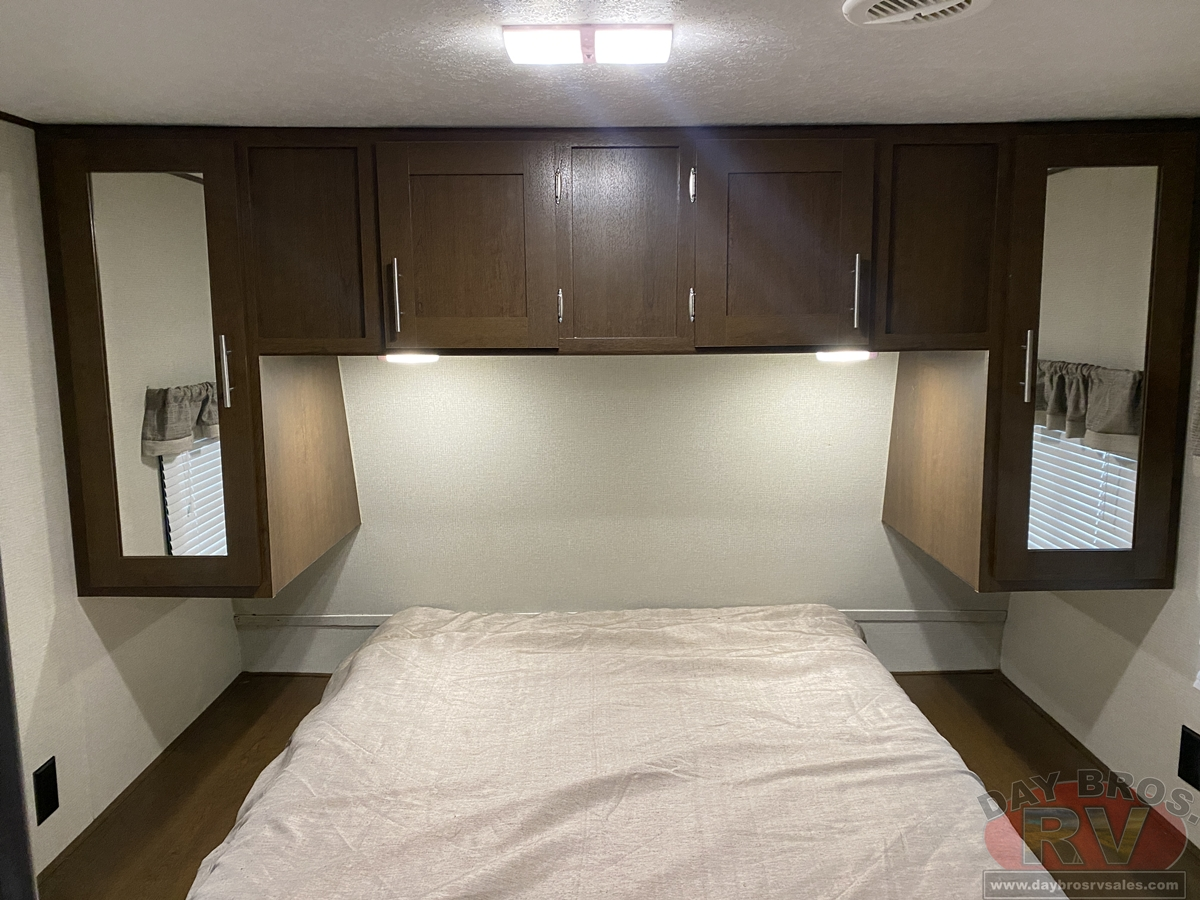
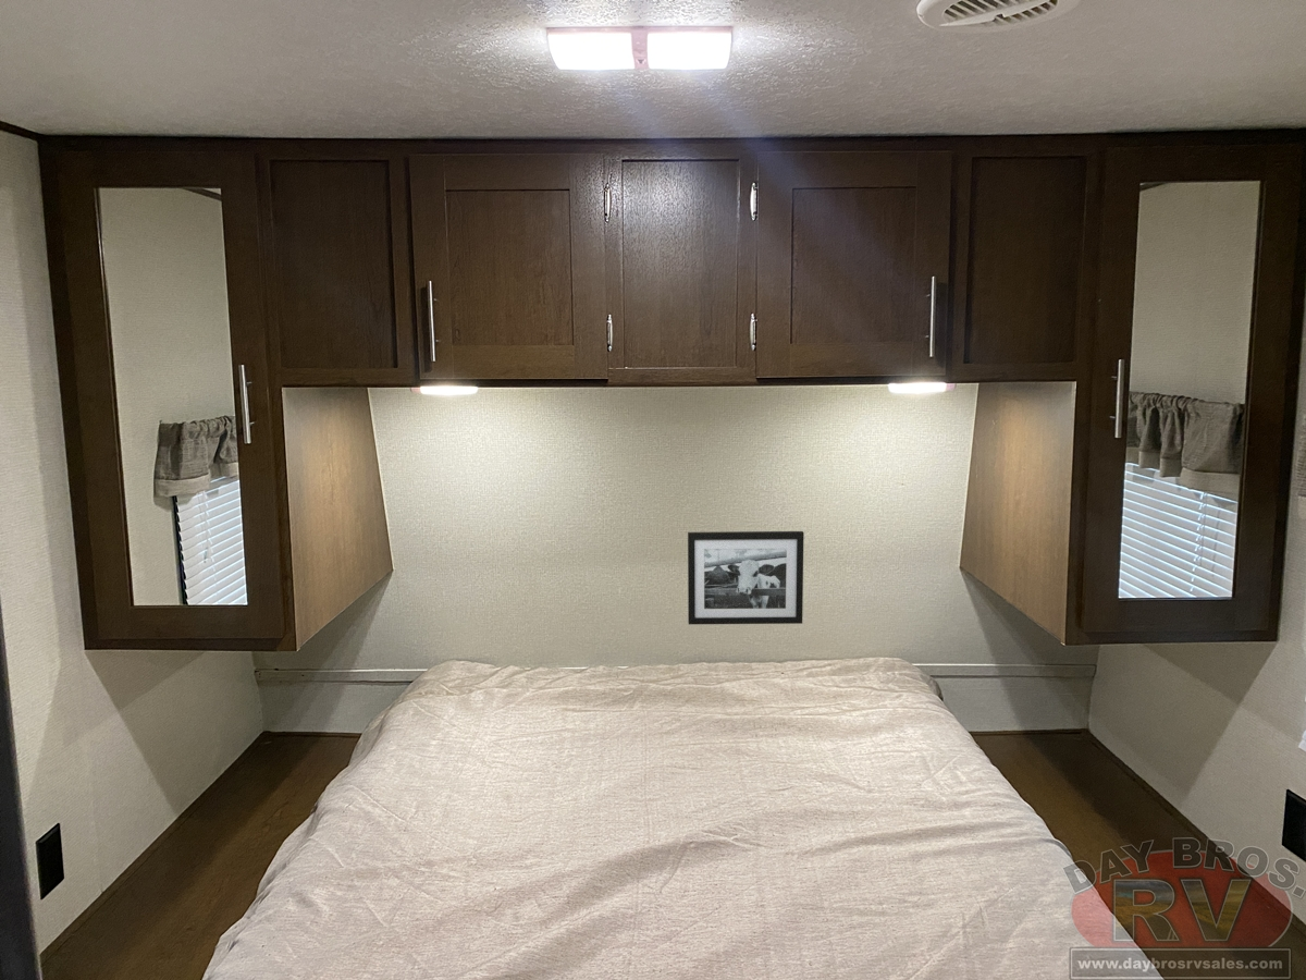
+ picture frame (744, 577)
